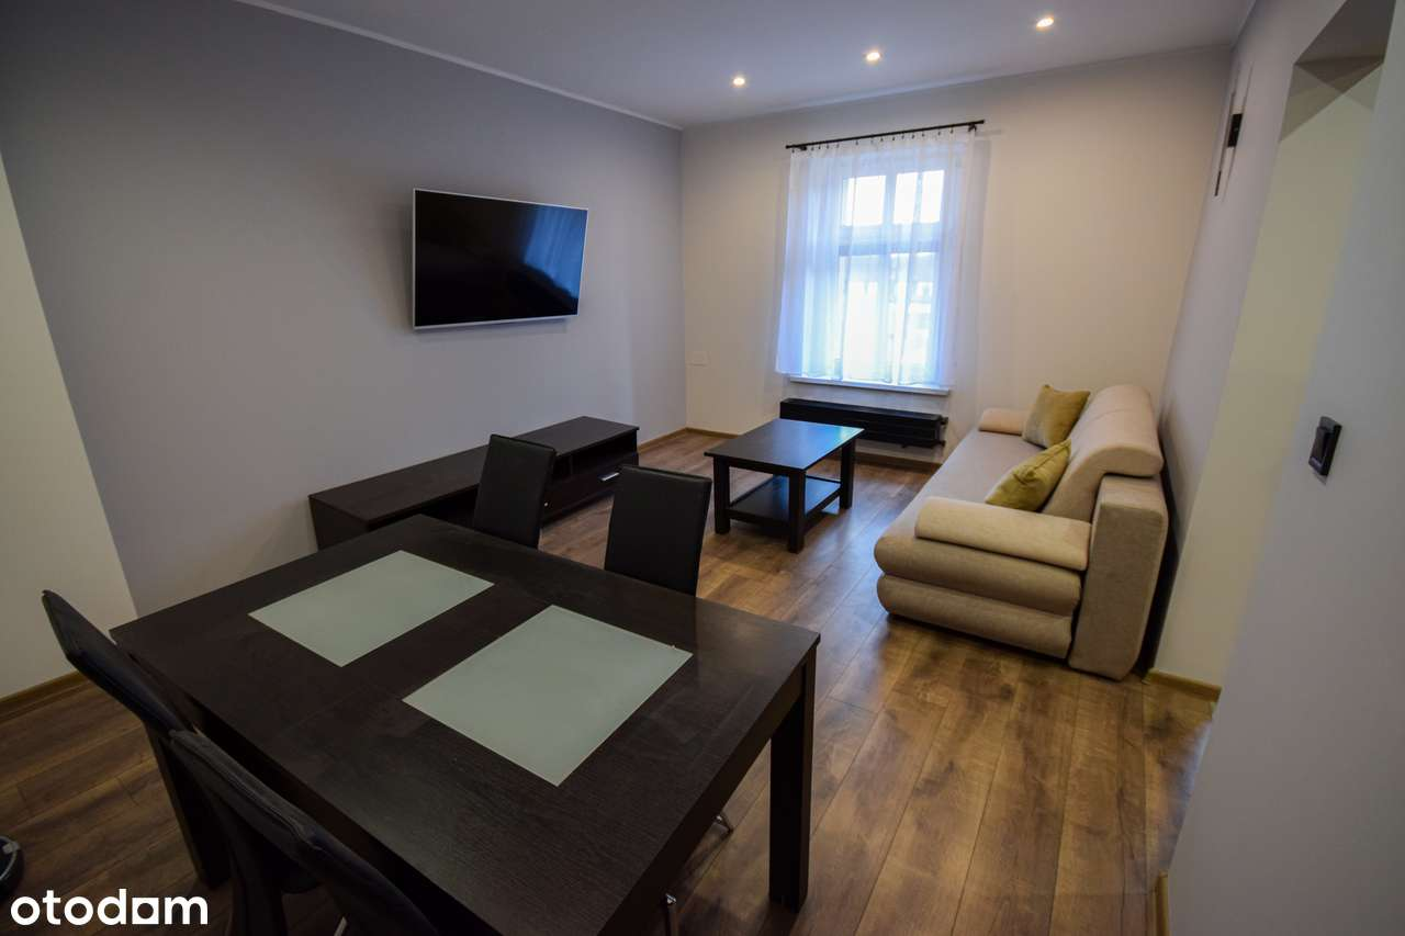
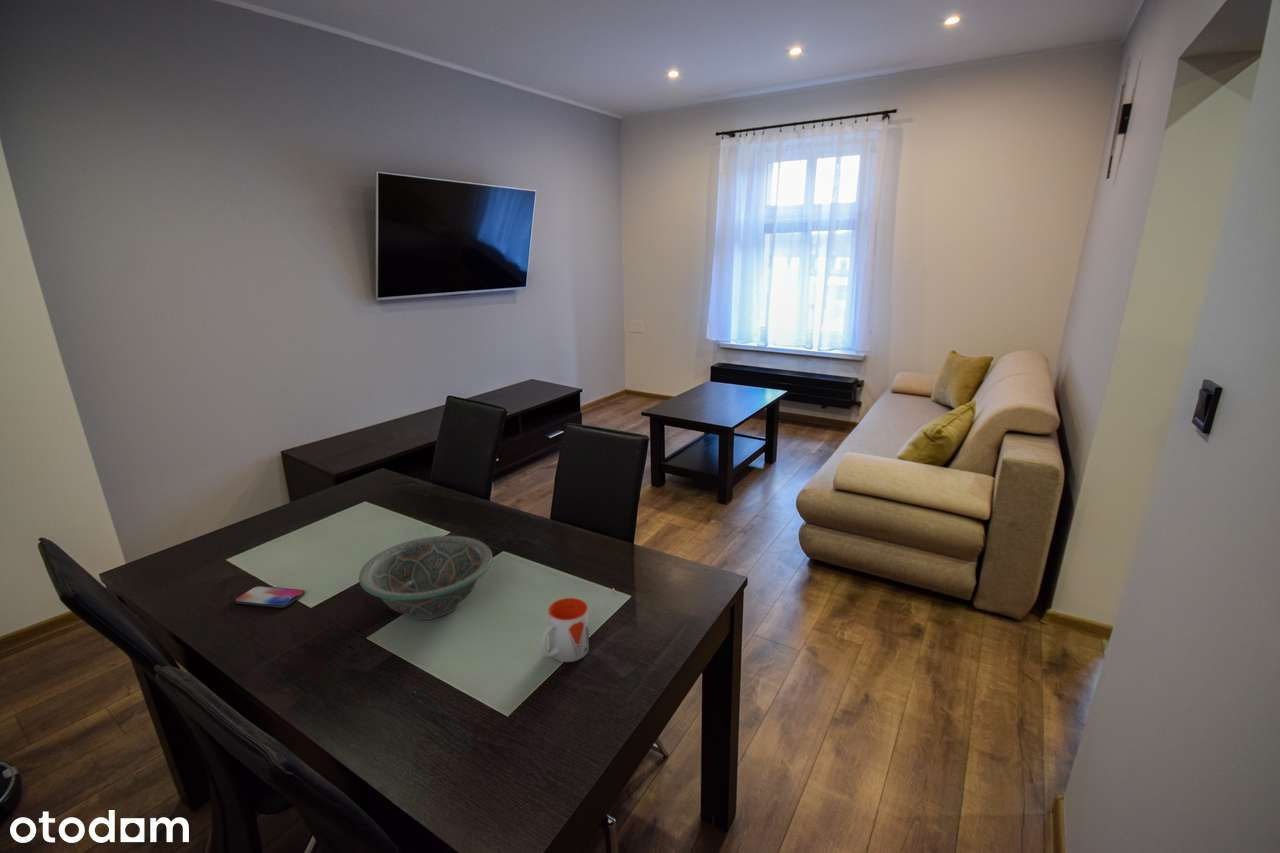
+ smartphone (270, 596)
+ decorative bowl (430, 584)
+ mug (562, 633)
